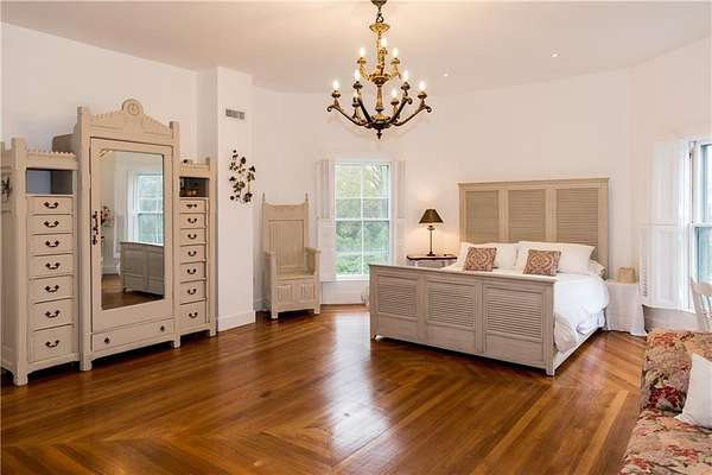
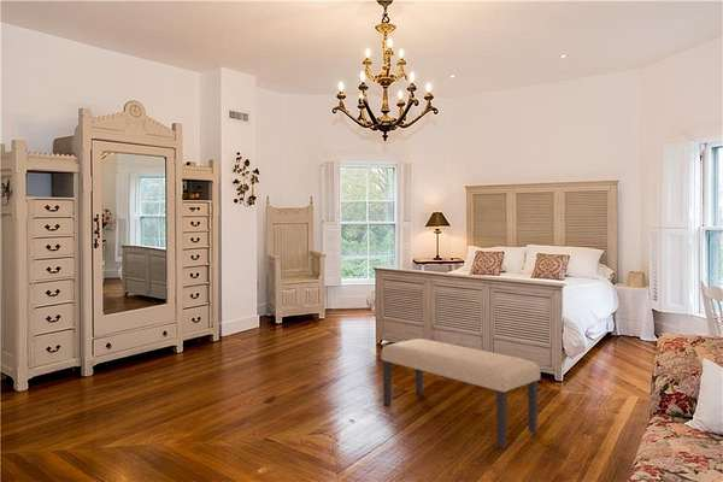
+ bench (454, 378)
